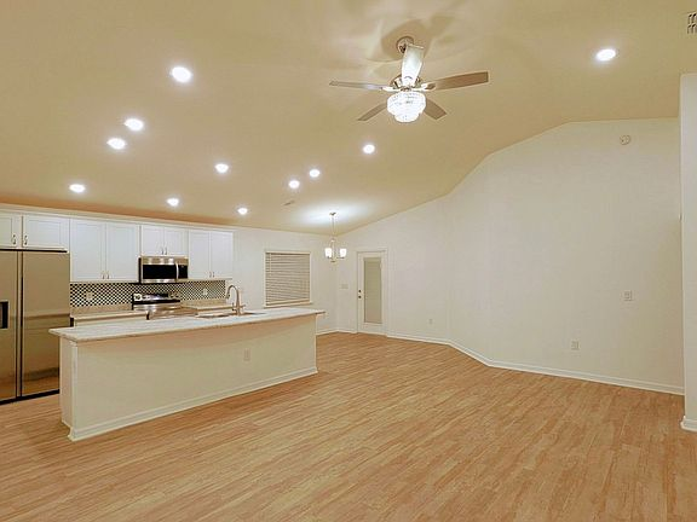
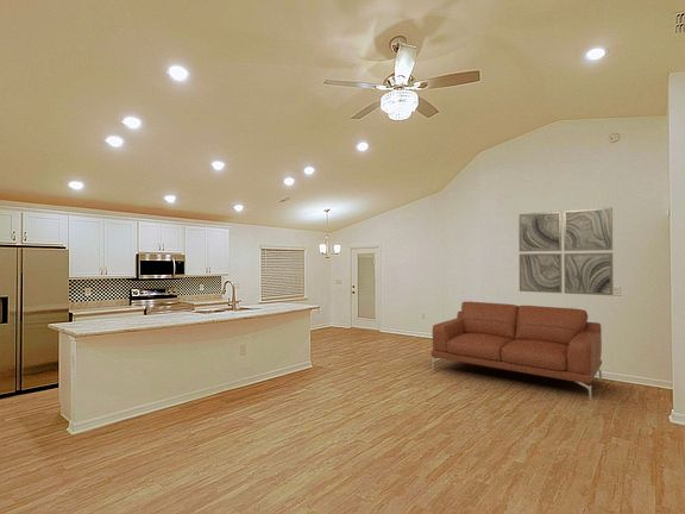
+ wall art (564, 250)
+ sofa (511, 340)
